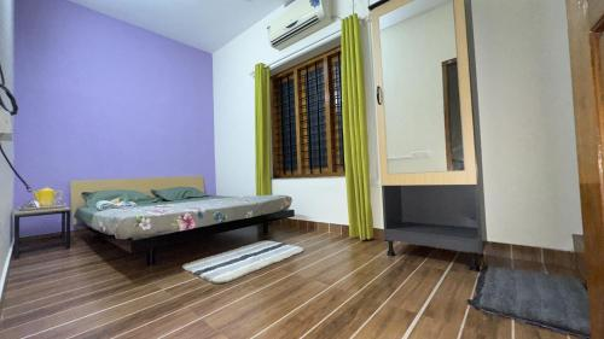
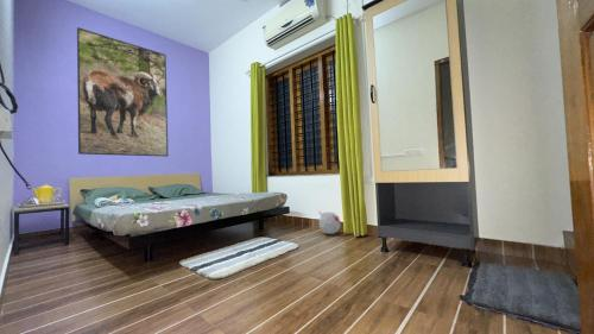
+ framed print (127, 97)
+ plush toy (330, 222)
